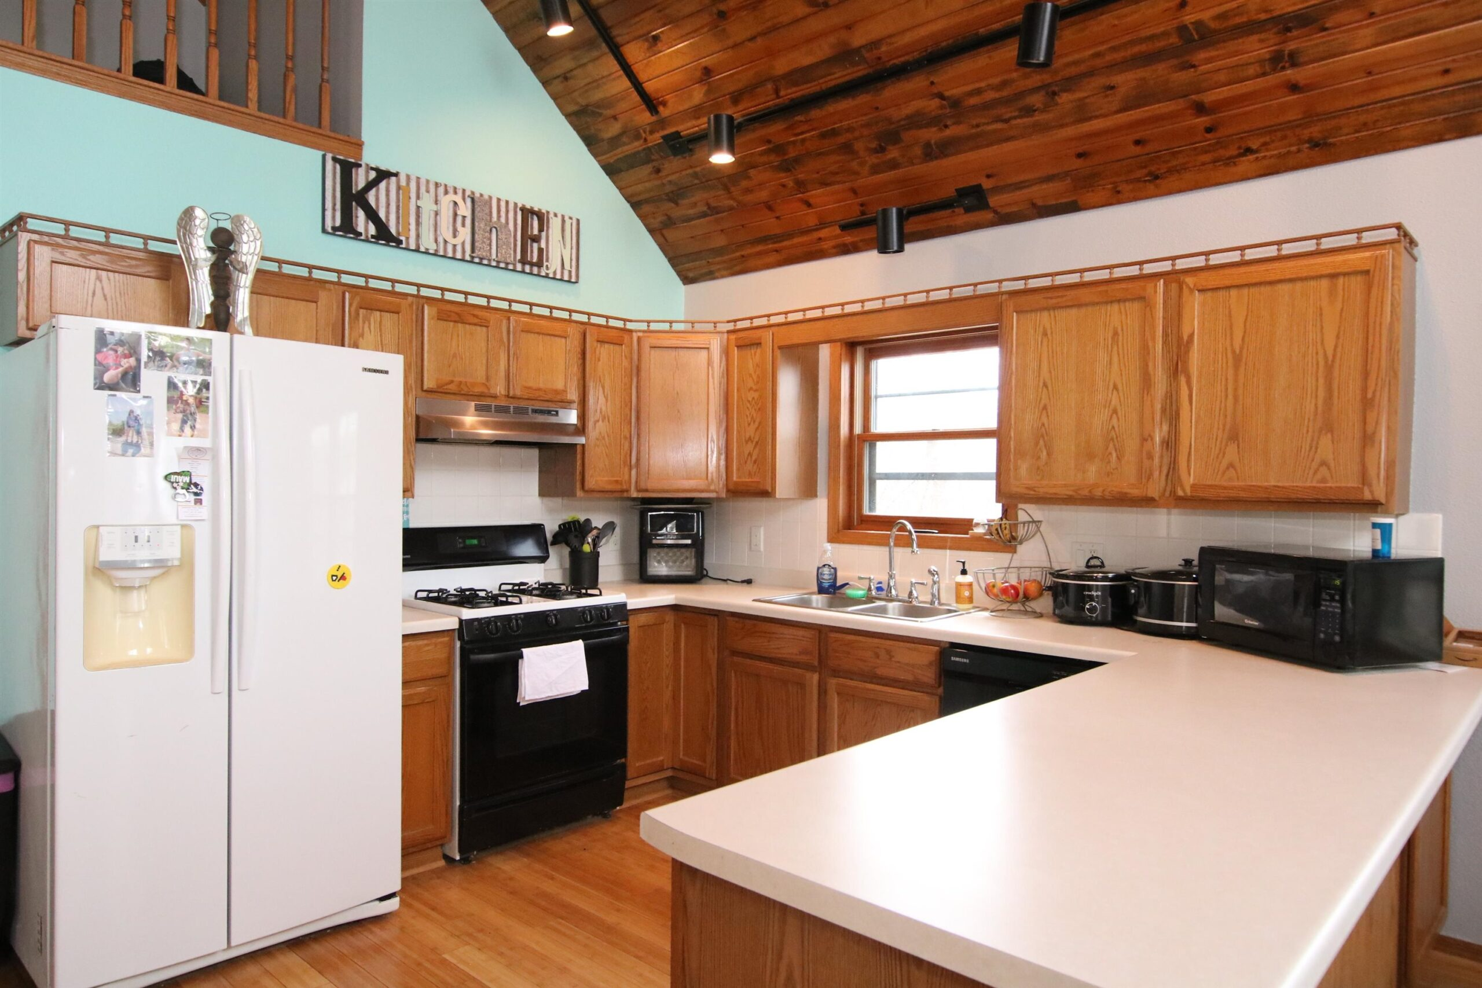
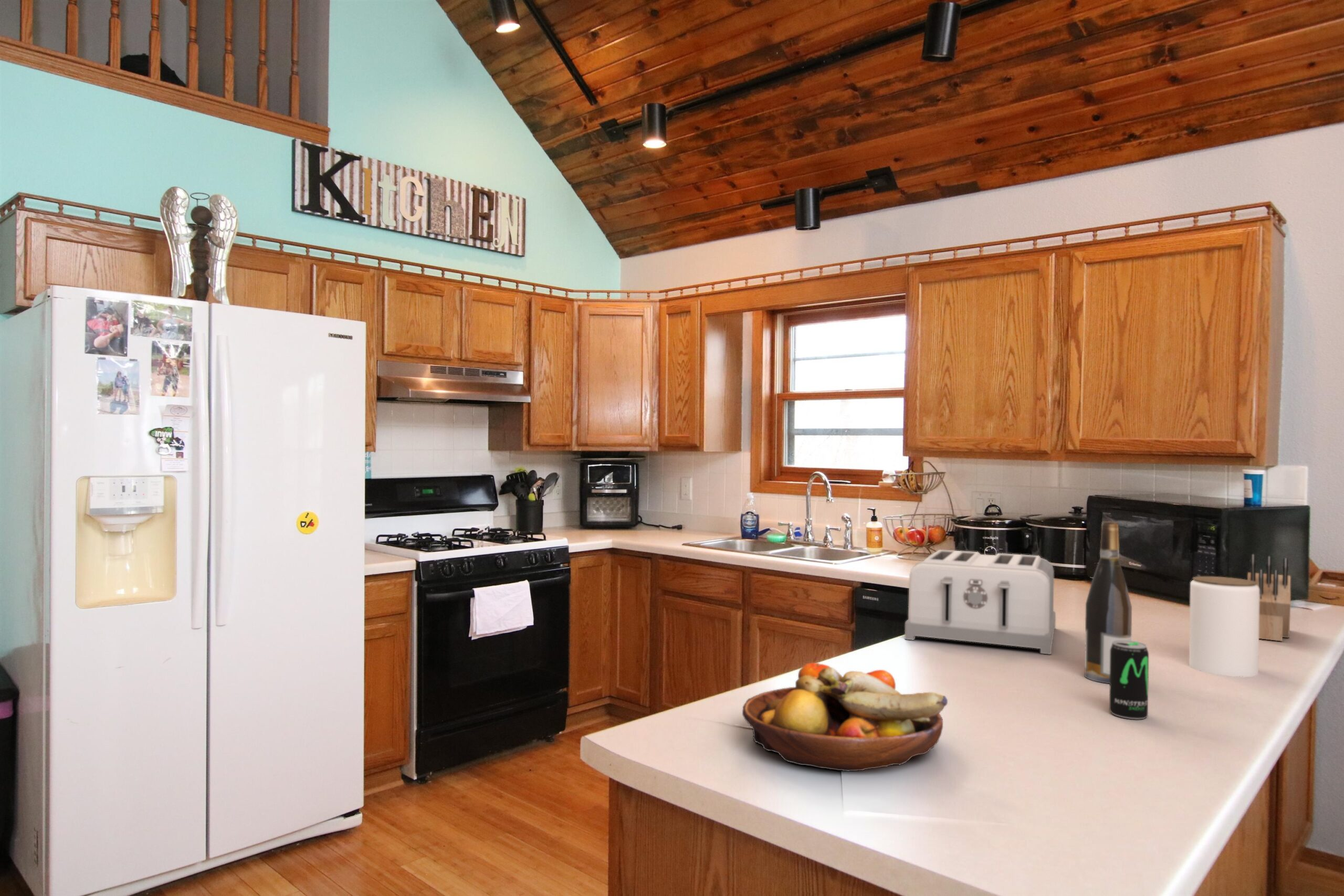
+ beverage can (1129, 678)
+ fruit bowl (843, 702)
+ toaster (982, 596)
+ knife block (1268, 594)
+ jar (1223, 625)
+ wine bottle (1108, 600)
